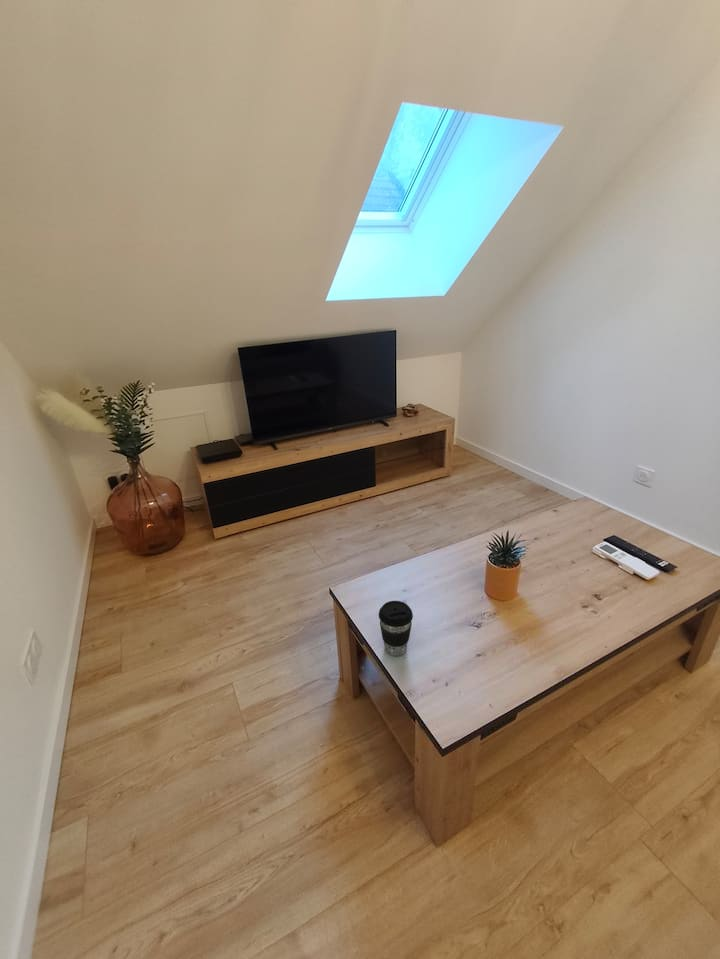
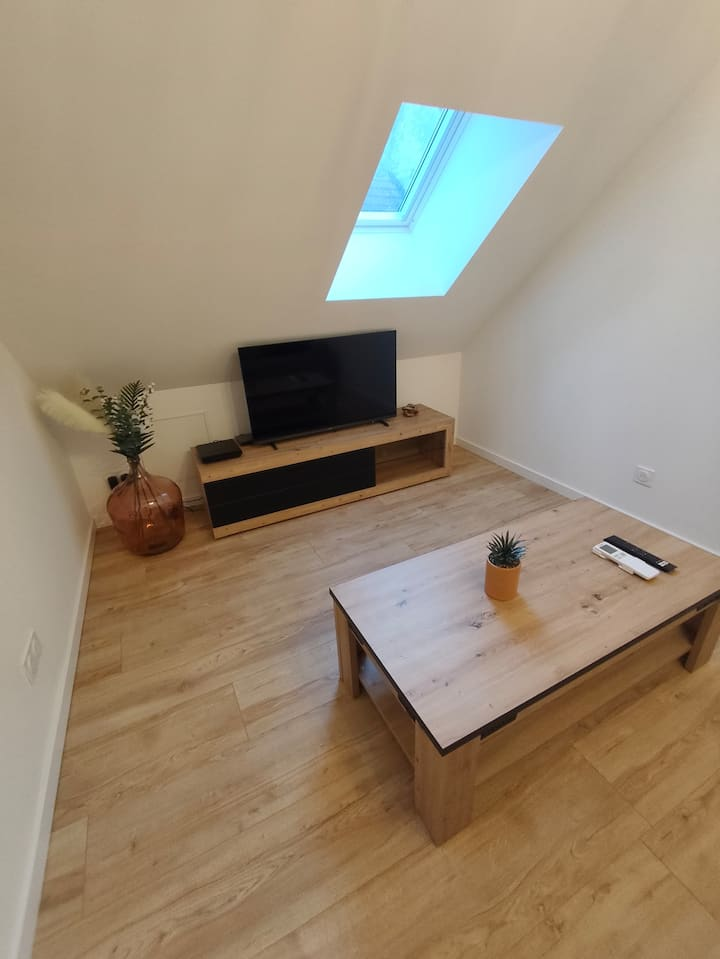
- coffee cup (395, 629)
